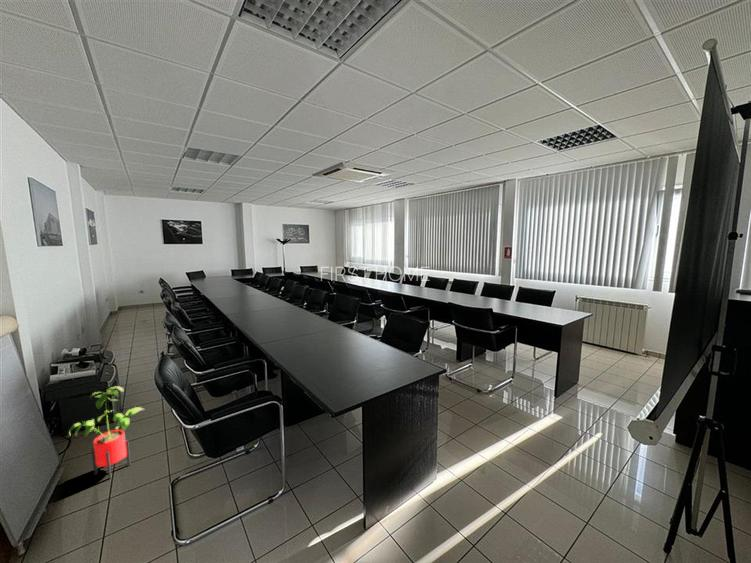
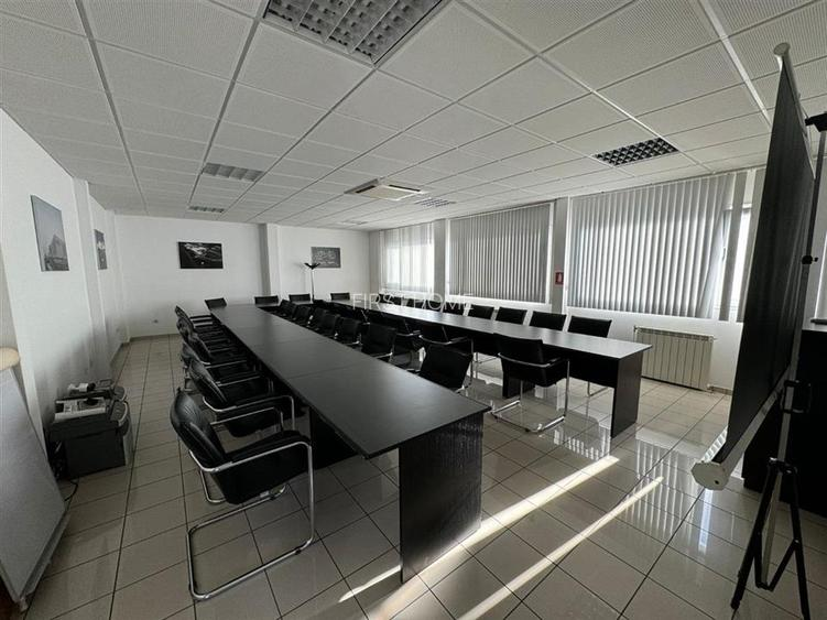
- house plant (112, 430)
